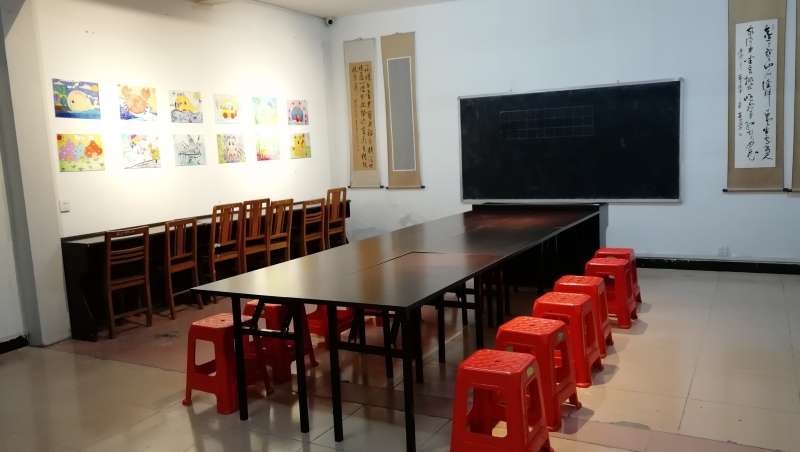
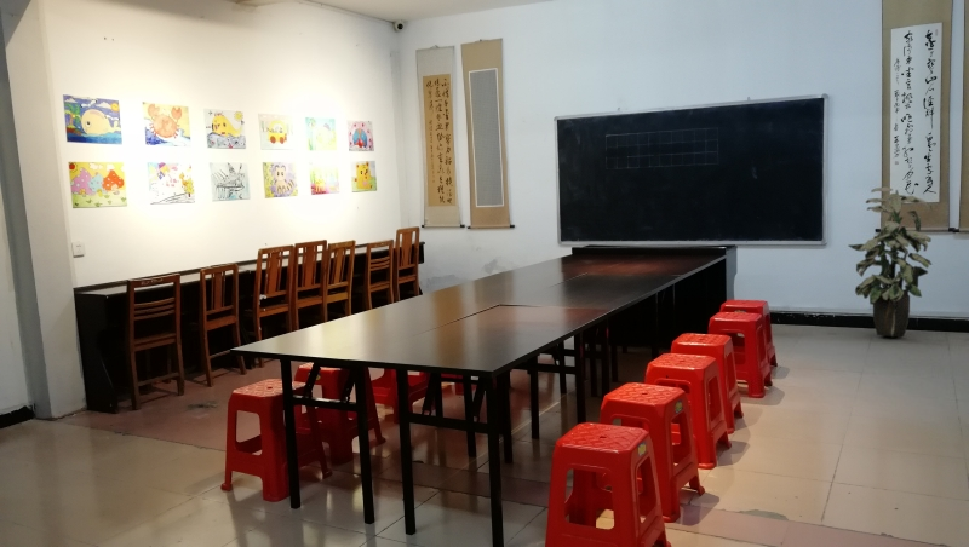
+ indoor plant (888, 261)
